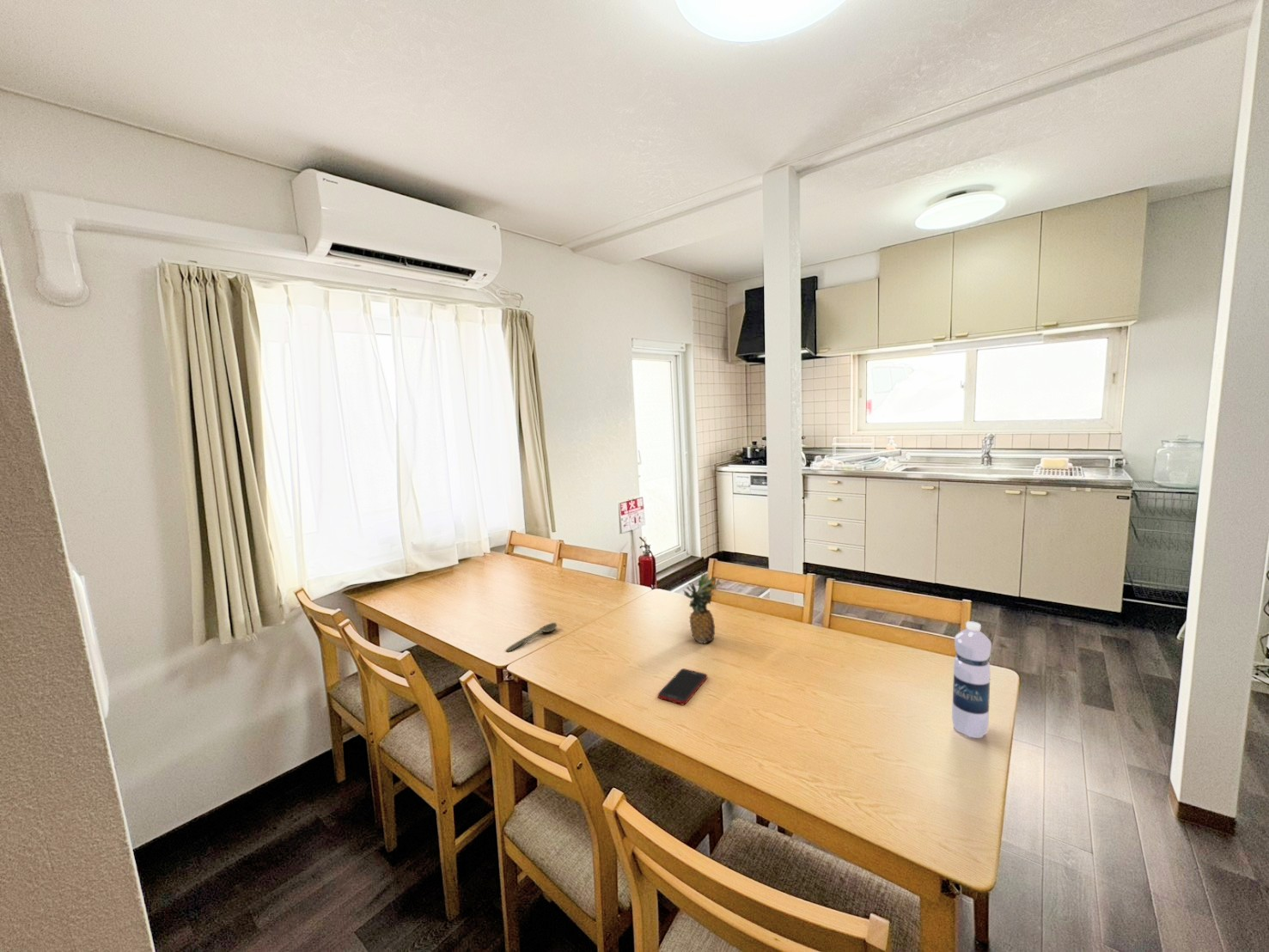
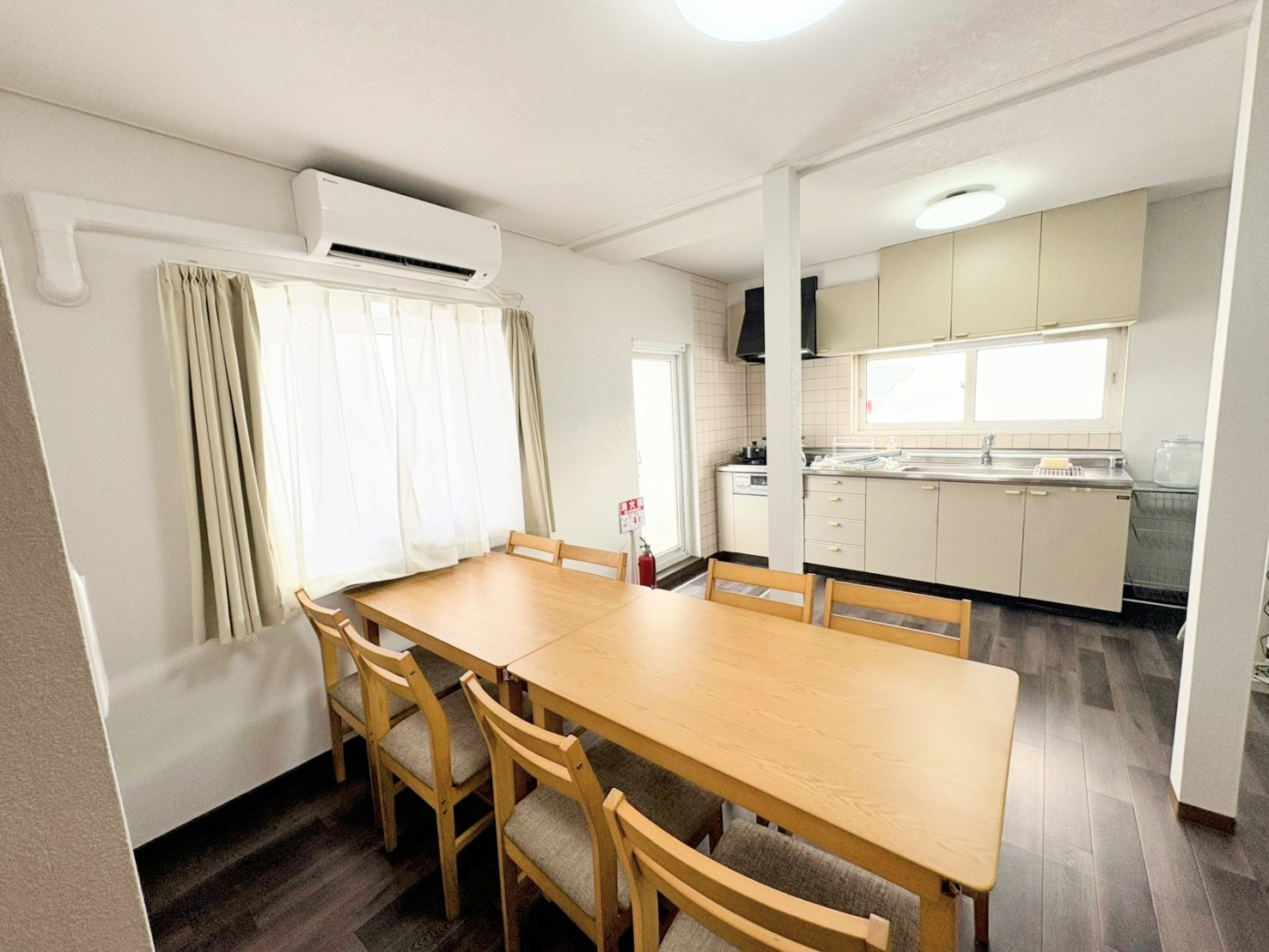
- cell phone (683, 686)
- fruit (704, 608)
- spoon (532, 636)
- water bottle (971, 677)
